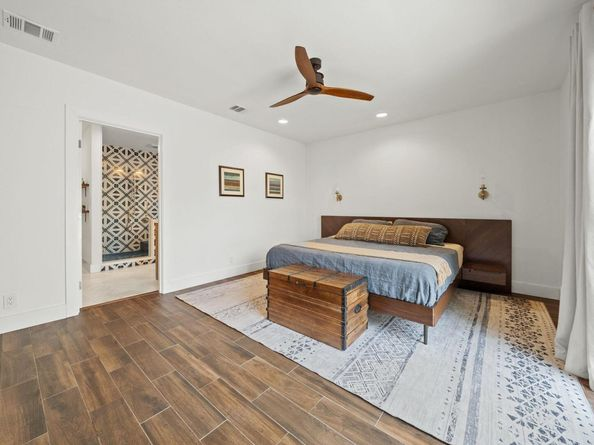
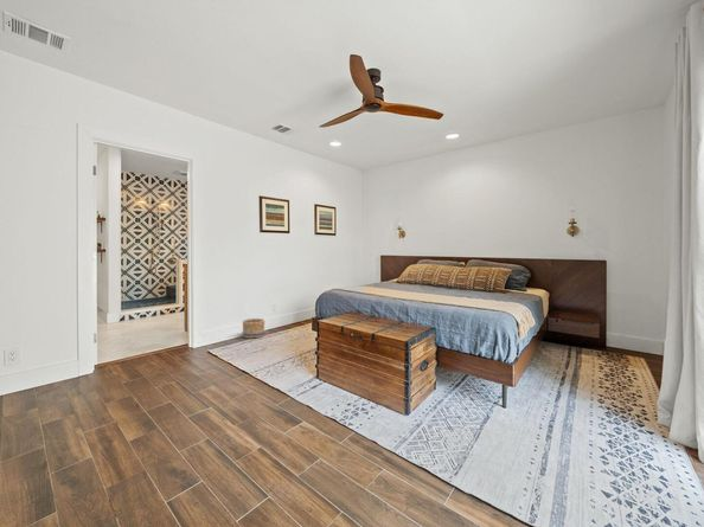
+ basket (254, 327)
